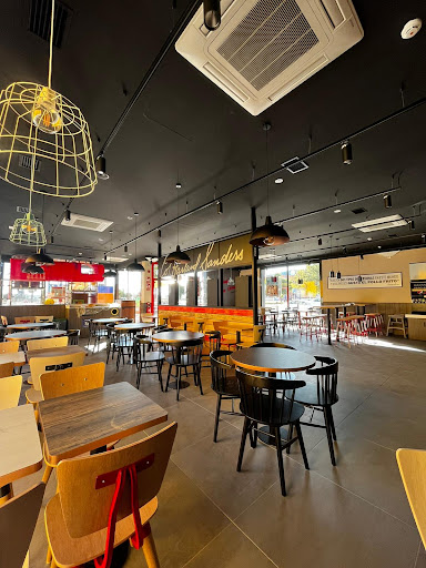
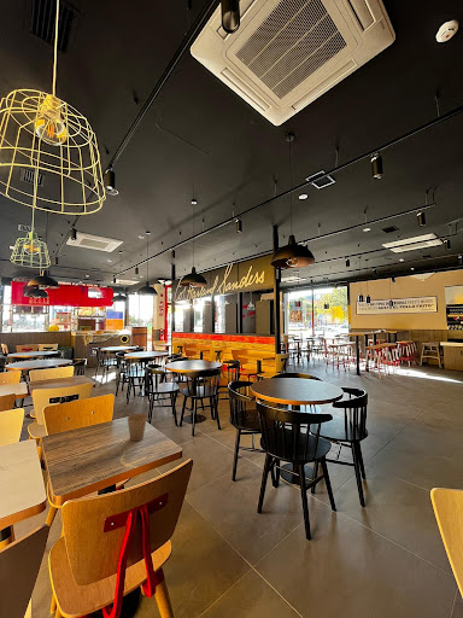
+ paper cup (136, 427)
